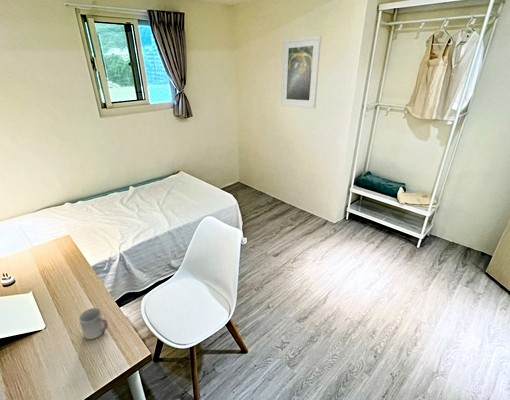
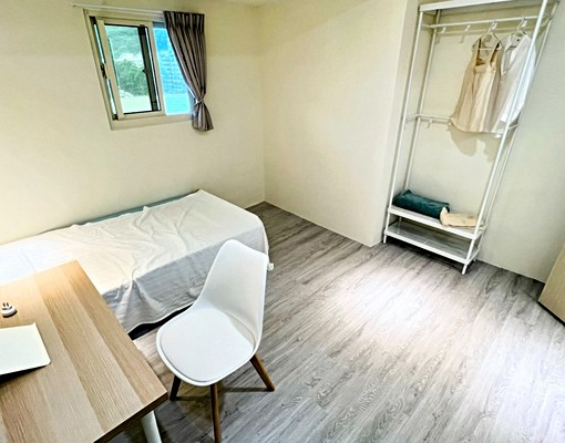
- cup (95, 324)
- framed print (299, 74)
